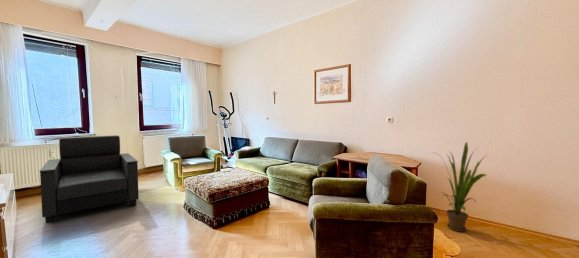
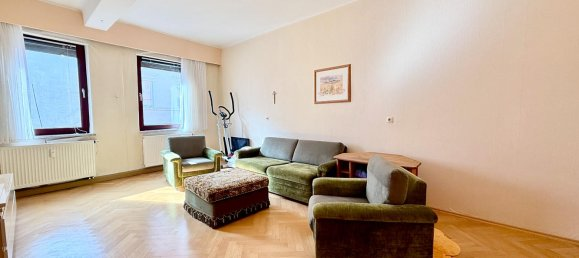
- house plant (457, 185)
- armchair (93, 171)
